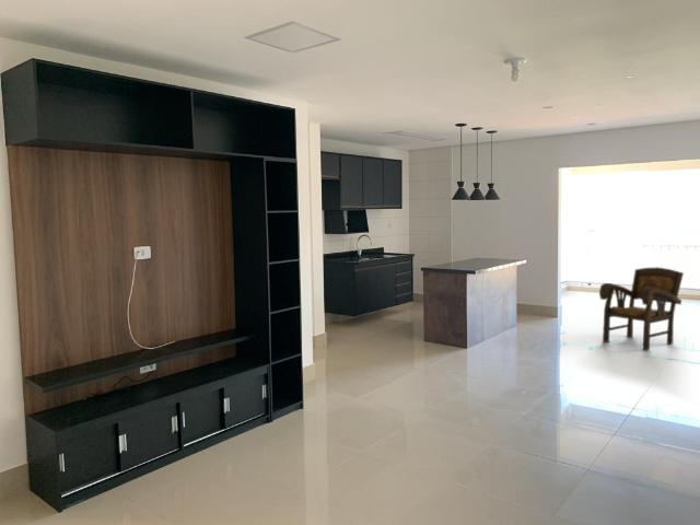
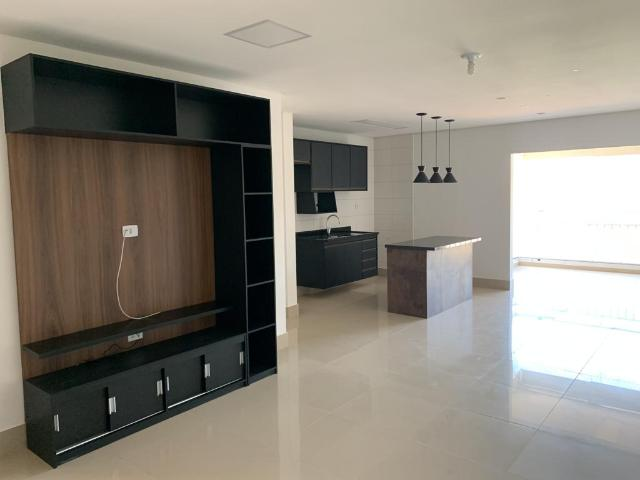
- armchair (641, 307)
